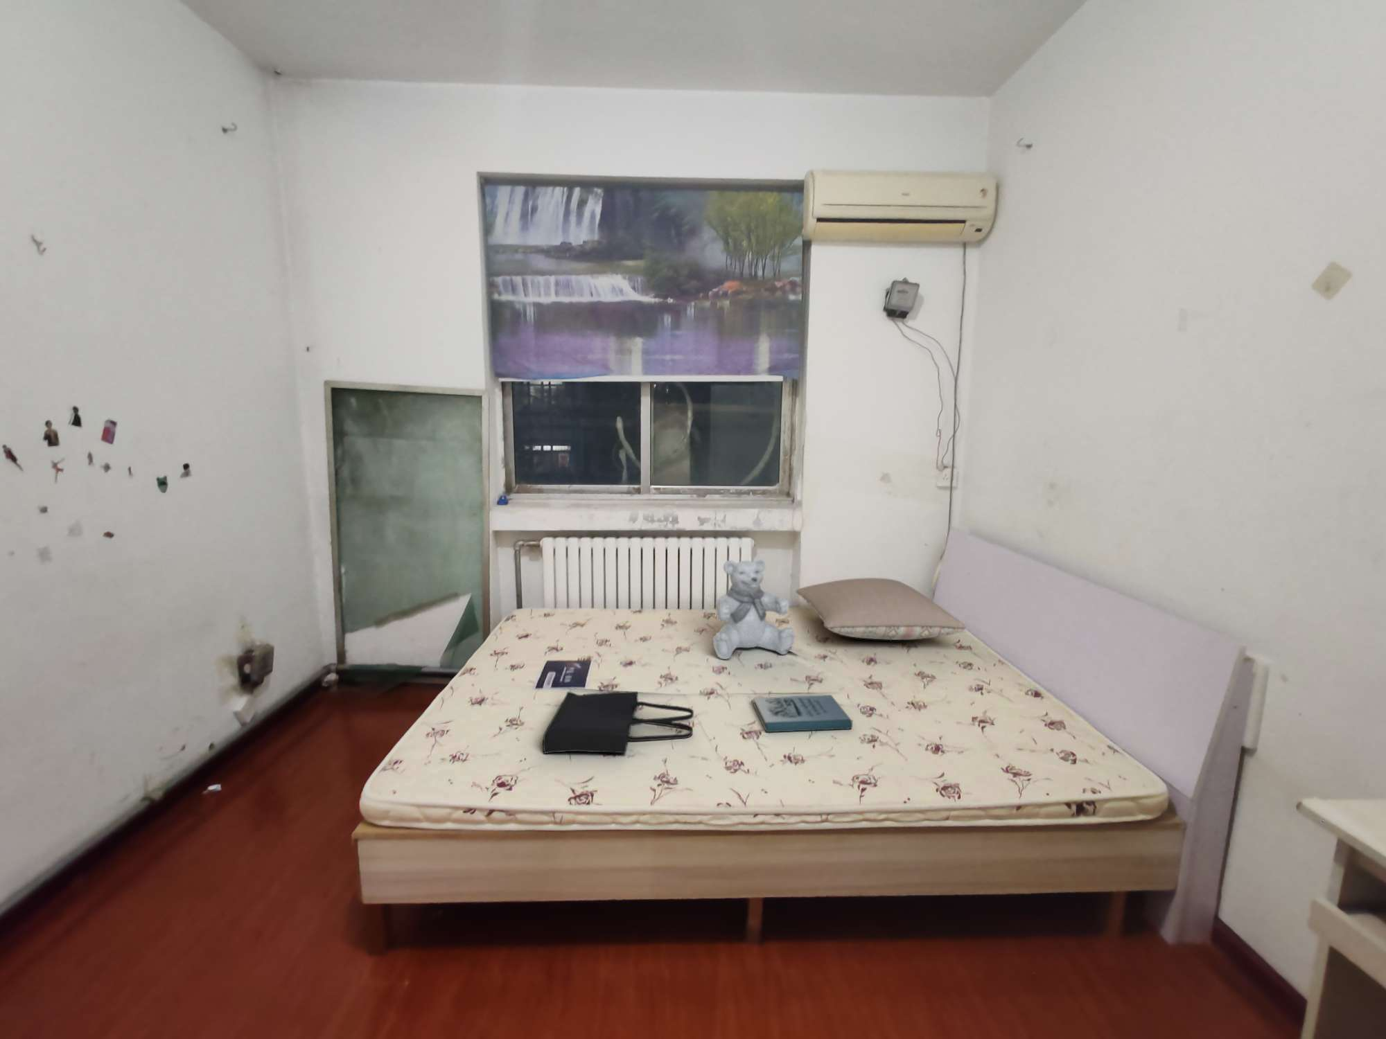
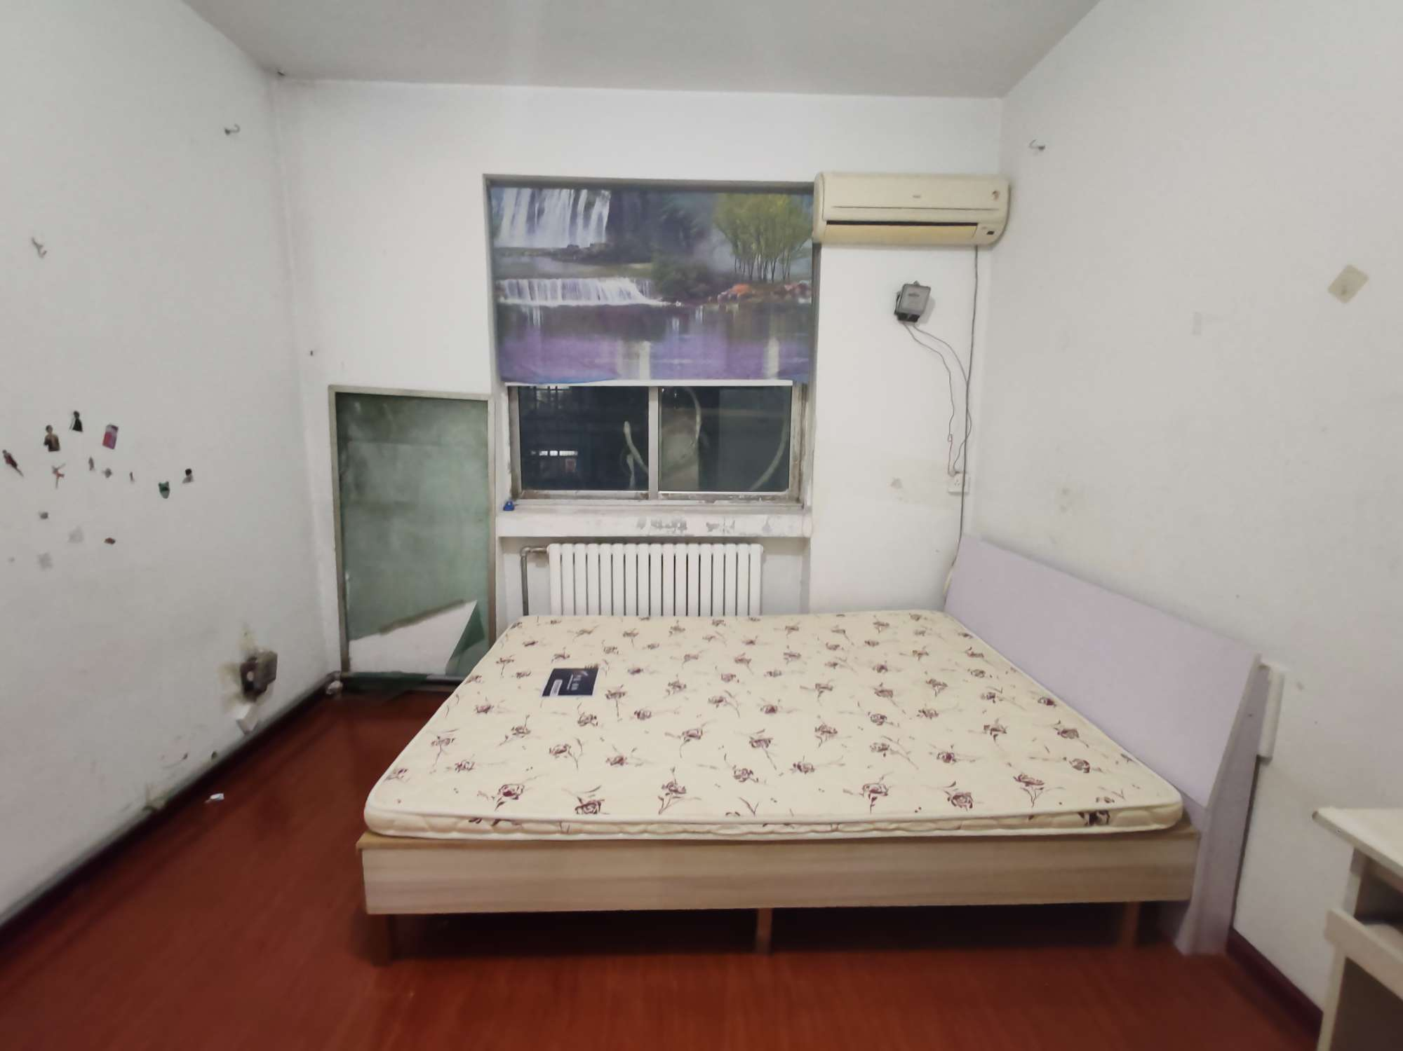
- book (800, 713)
- teddy bear (754, 609)
- pillow (872, 608)
- tote bag (623, 720)
